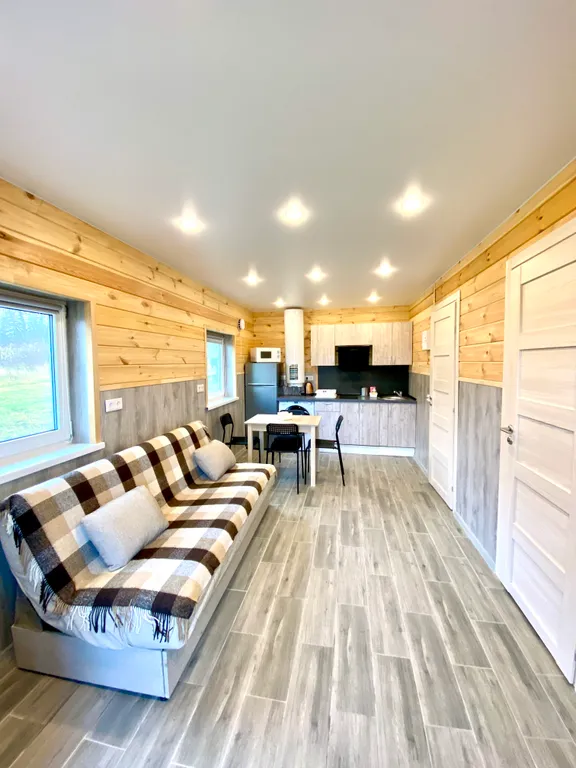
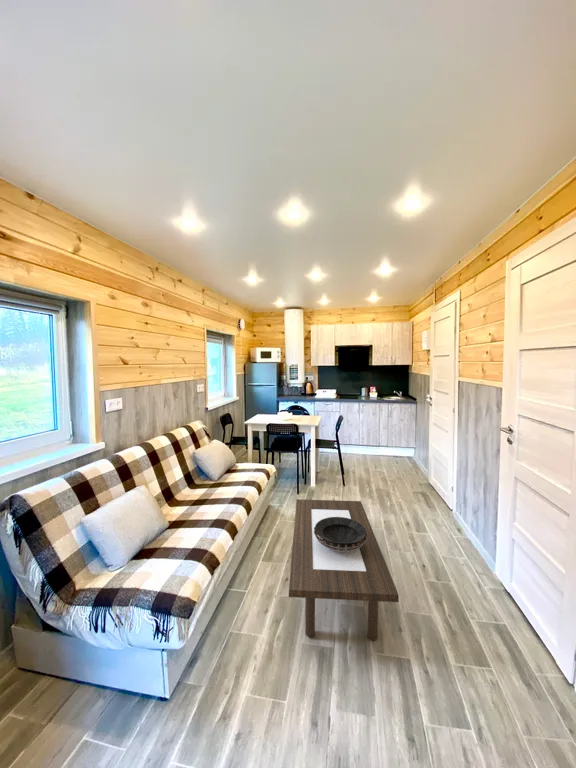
+ coffee table (333, 555)
+ decorative bowl (340, 535)
